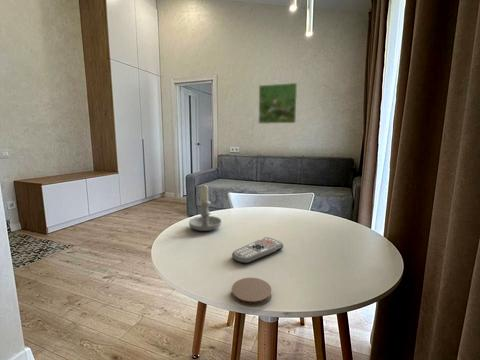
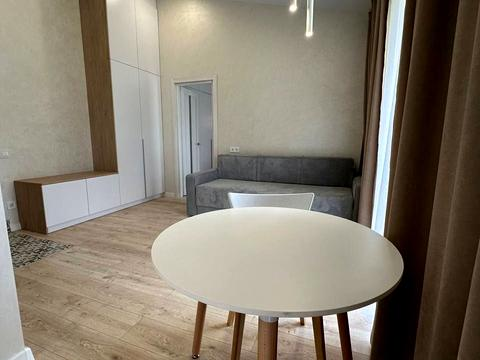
- remote control (257, 250)
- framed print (277, 104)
- coaster (251, 291)
- candle (205, 205)
